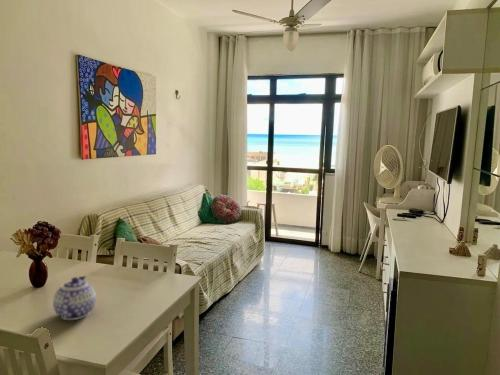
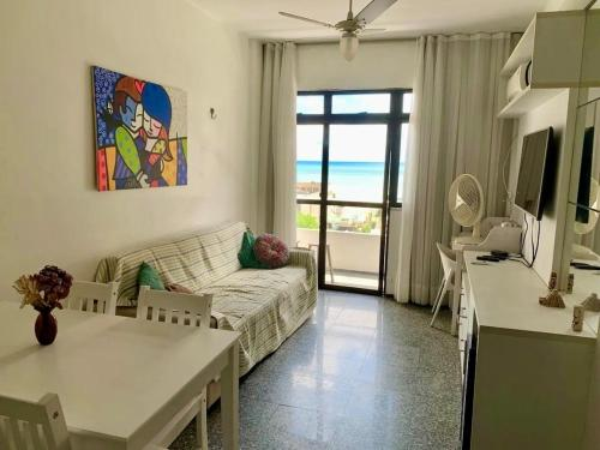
- teapot (74, 295)
